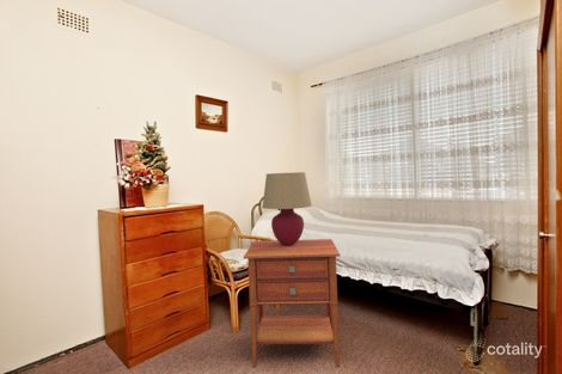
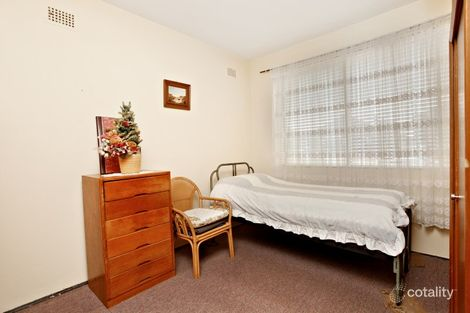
- table lamp (287, 208)
- nightstand (293, 298)
